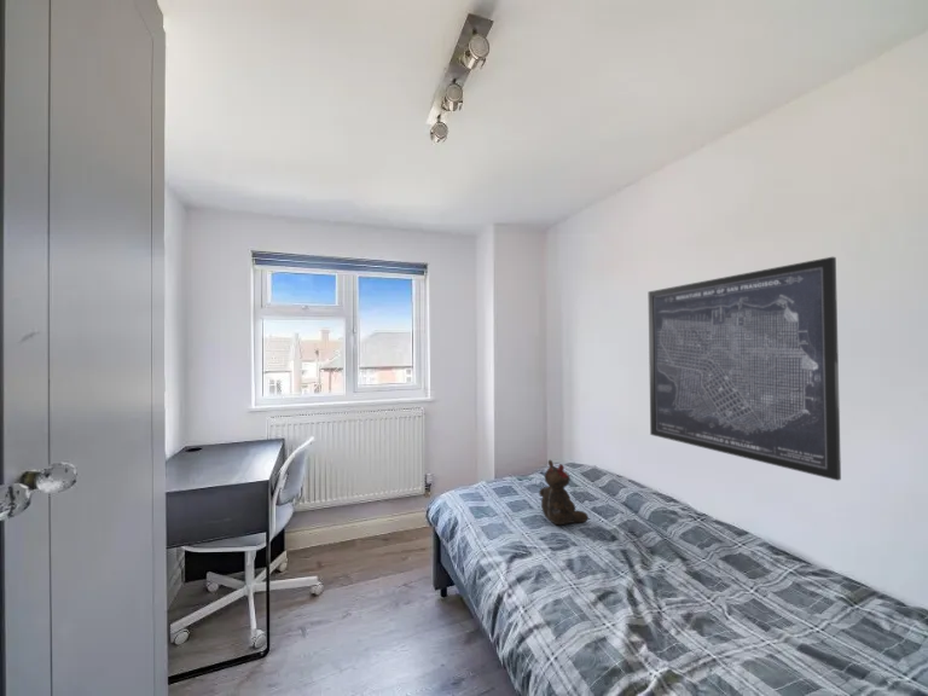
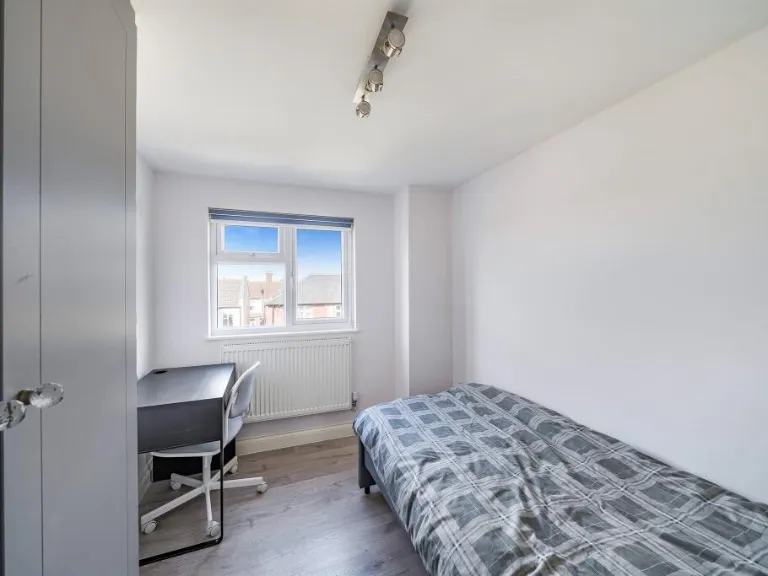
- teddy bear (563, 491)
- wall art (723, 365)
